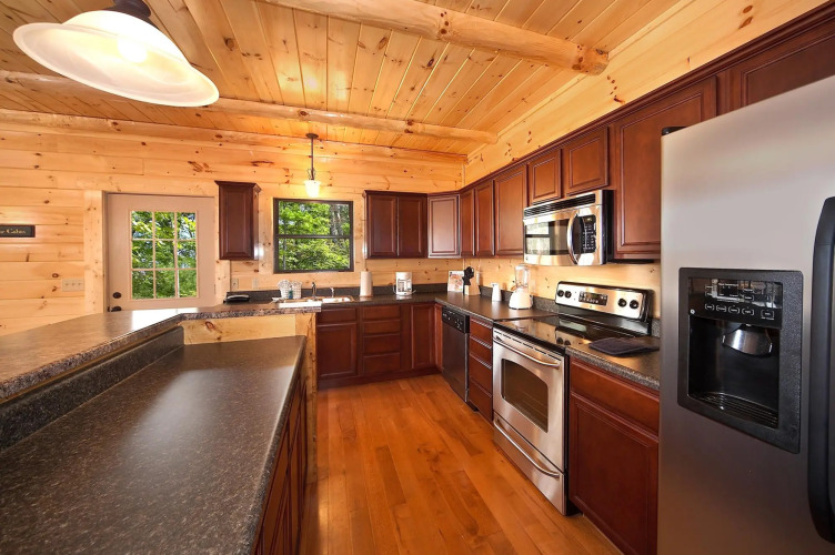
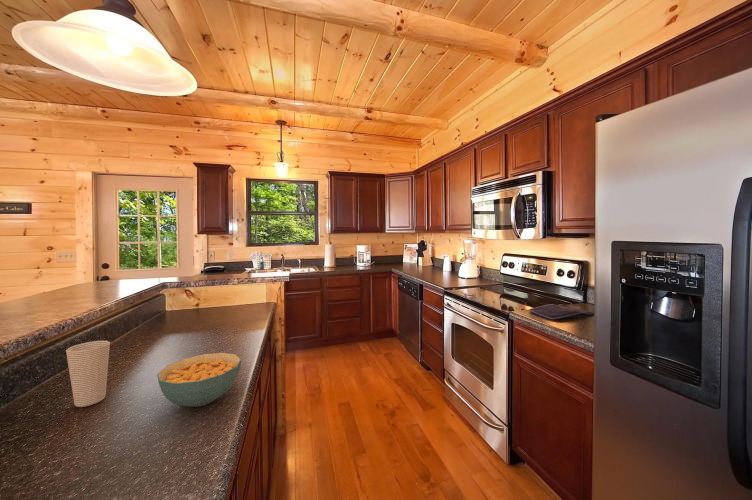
+ cup (89, 373)
+ cereal bowl (202, 383)
